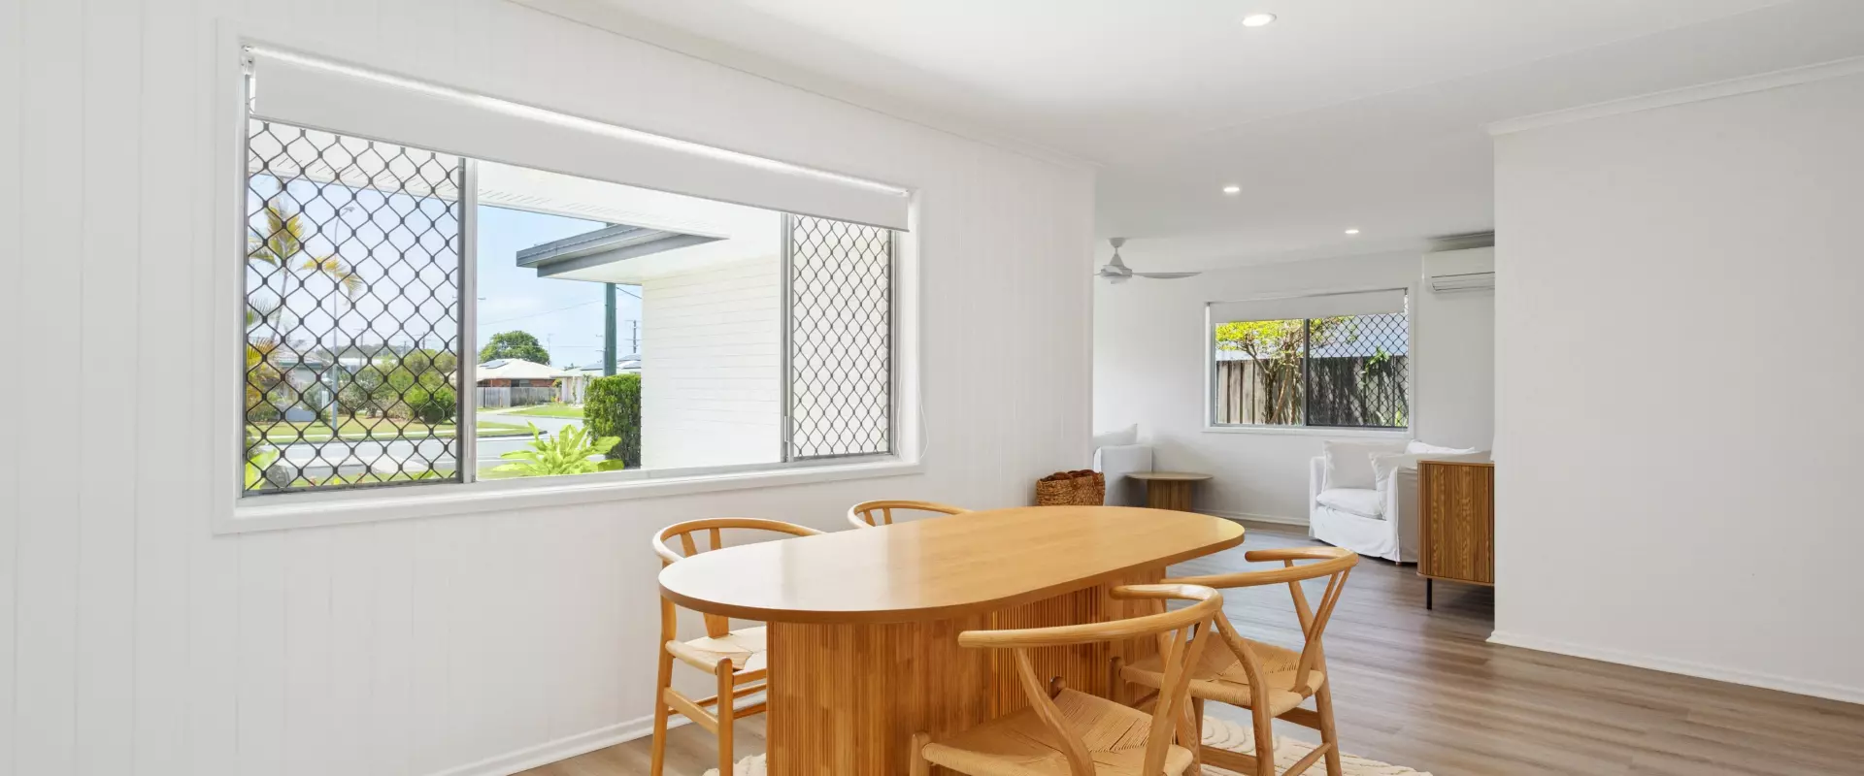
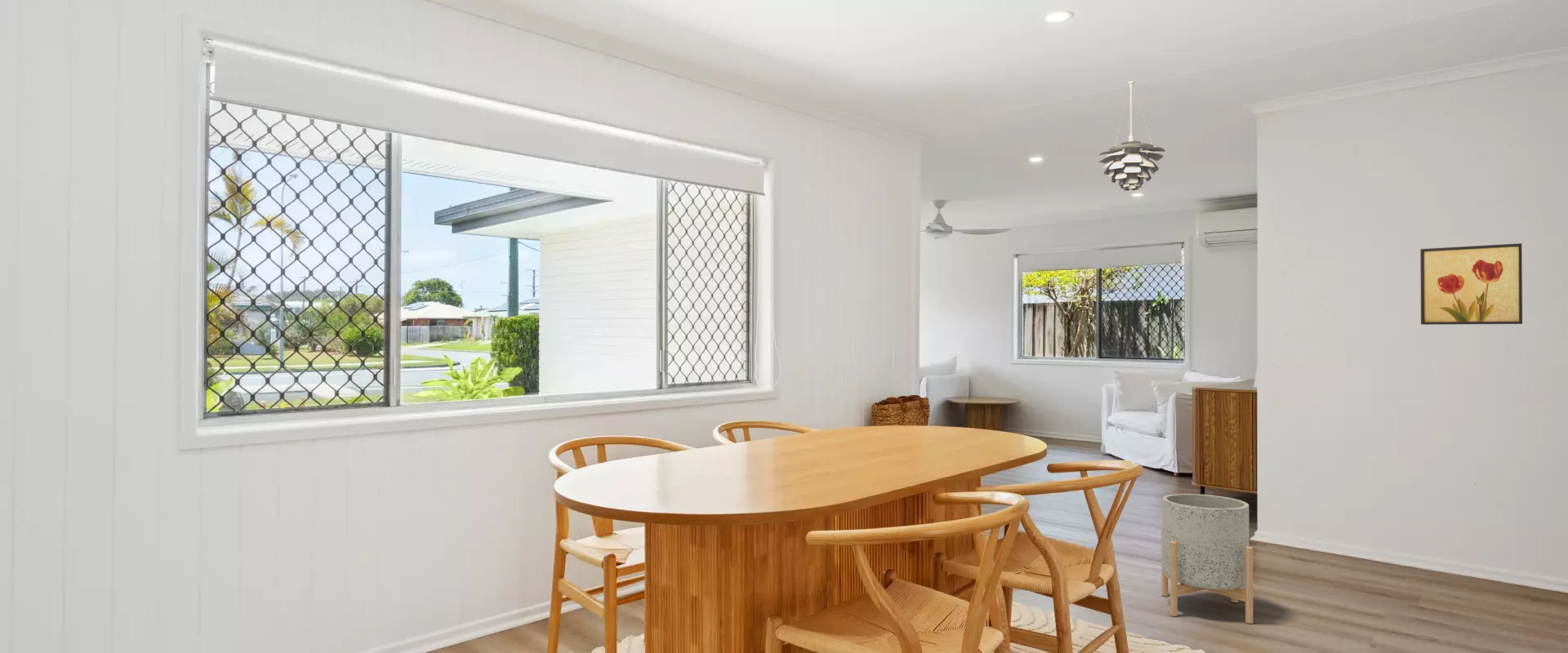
+ wall art (1470, 285)
+ pendant light (1131, 135)
+ planter (1205, 554)
